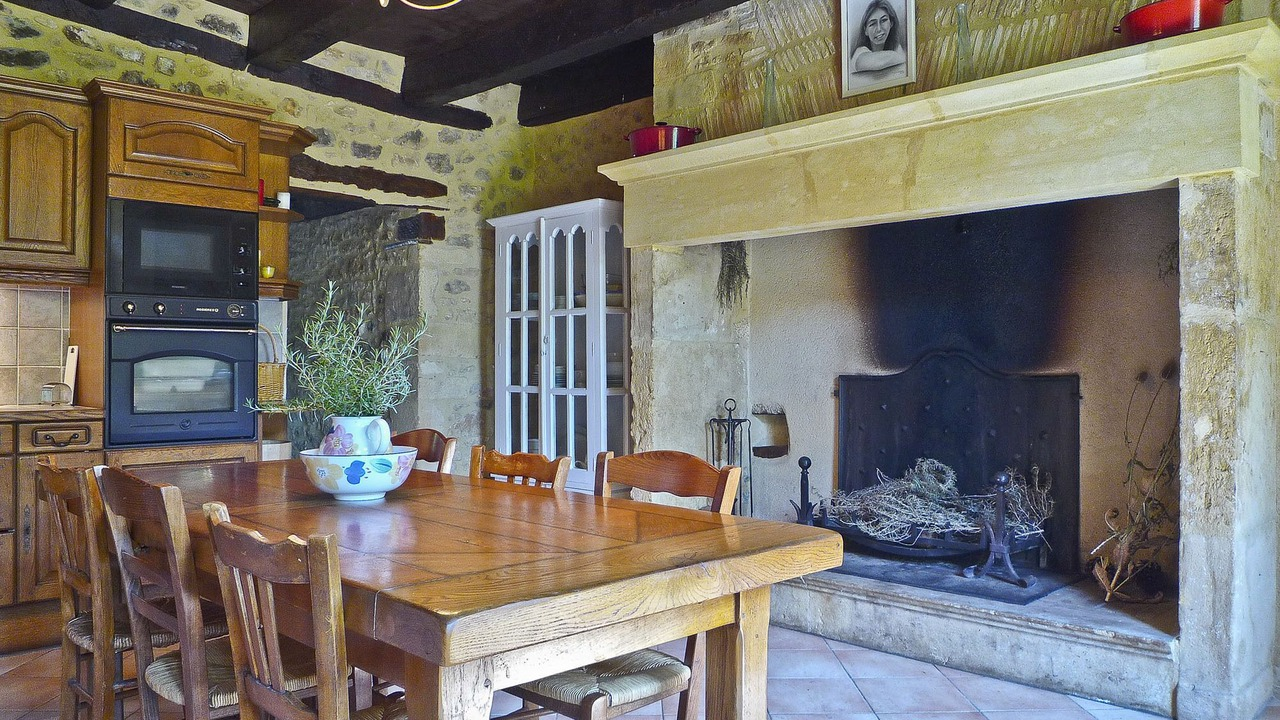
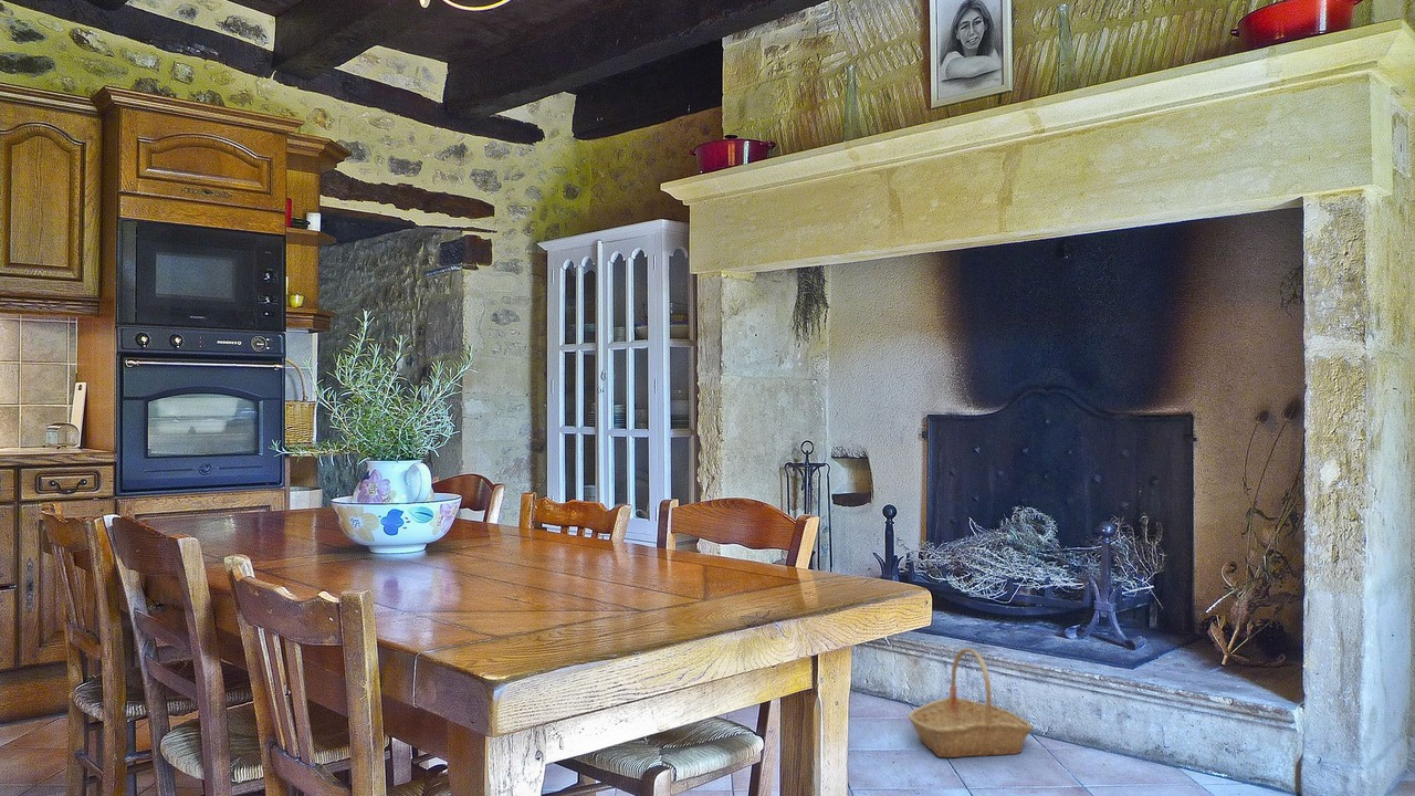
+ basket (968, 700)
